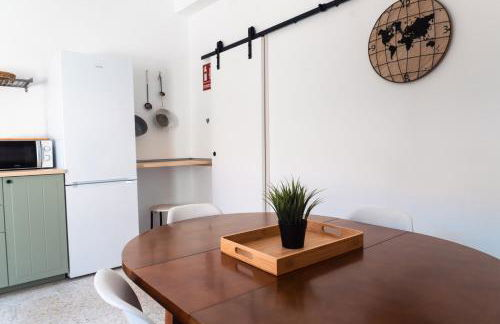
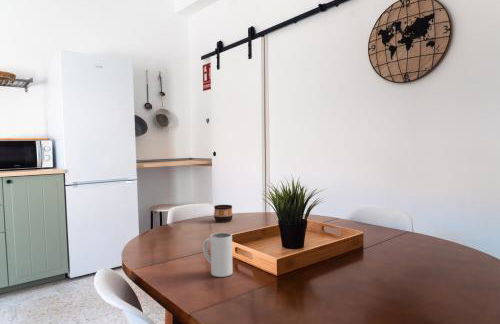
+ cup (224, 213)
+ mug (217, 253)
